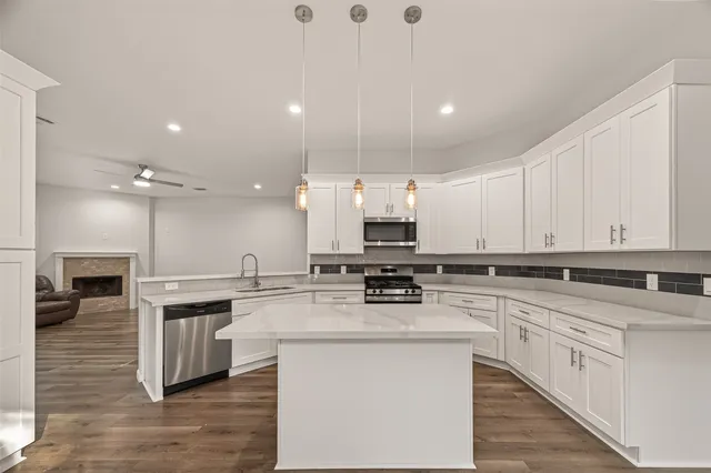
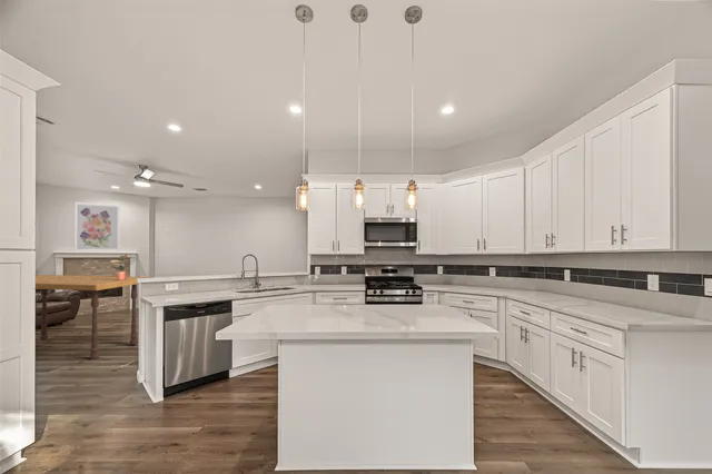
+ dining table (46, 313)
+ wall art (98, 227)
+ potted plant (121, 266)
